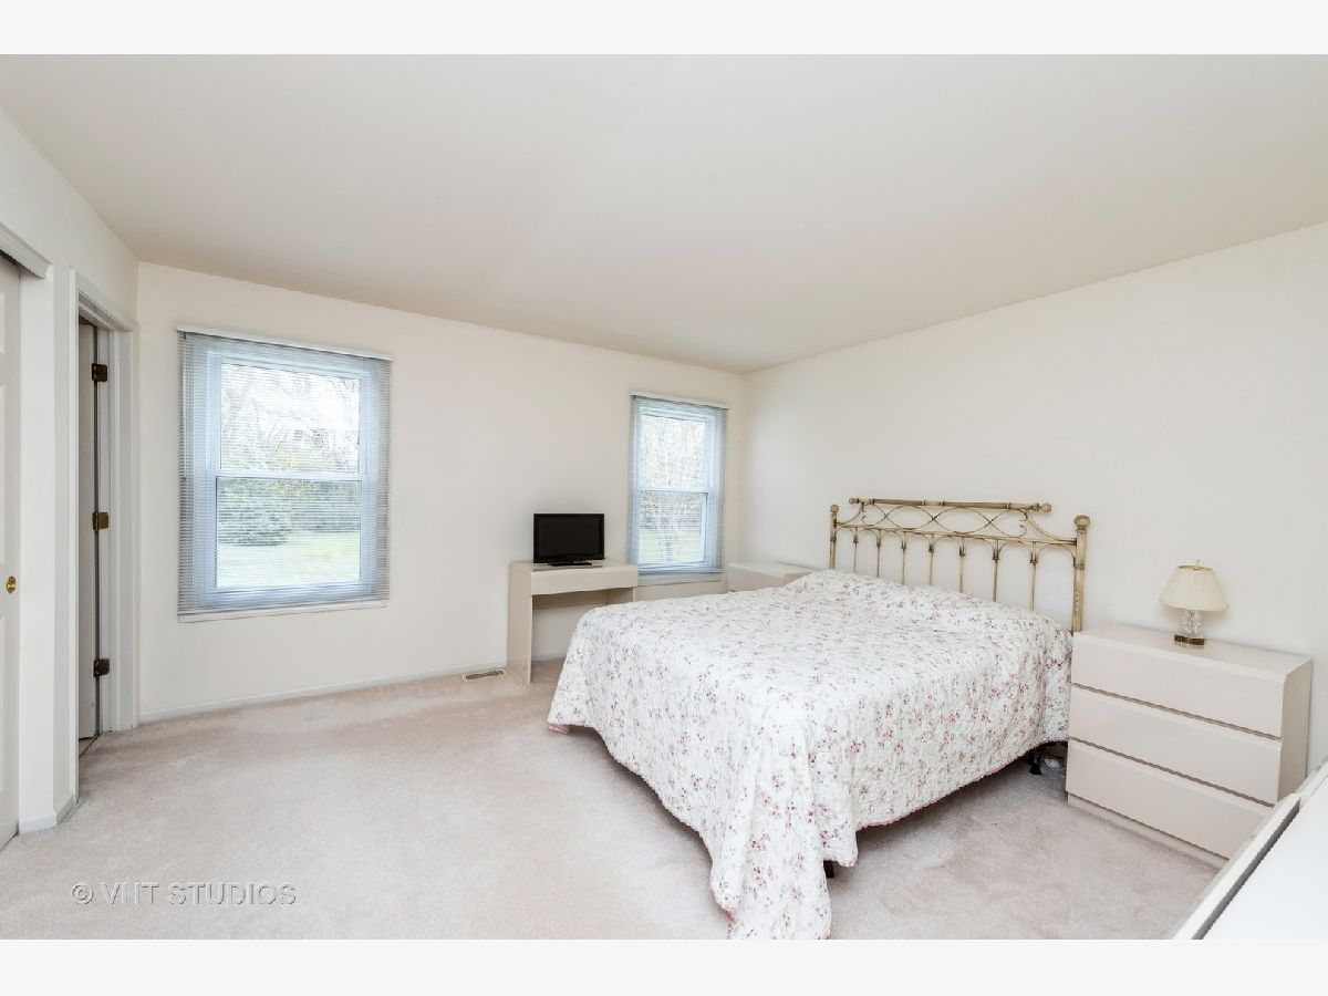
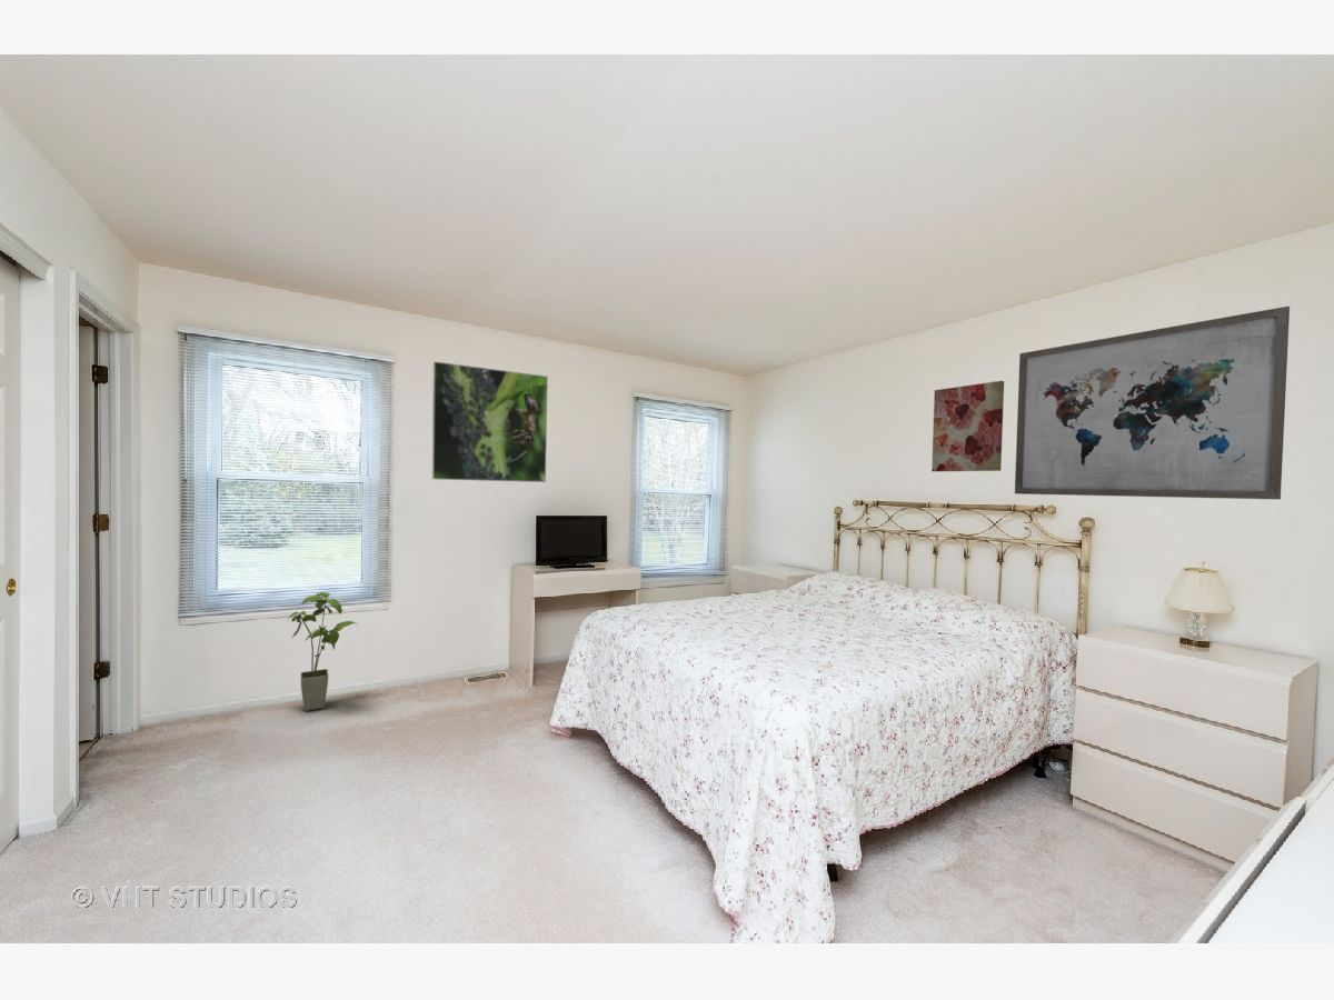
+ house plant (323, 649)
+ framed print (492, 424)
+ wall art (1129, 414)
+ wall art (966, 428)
